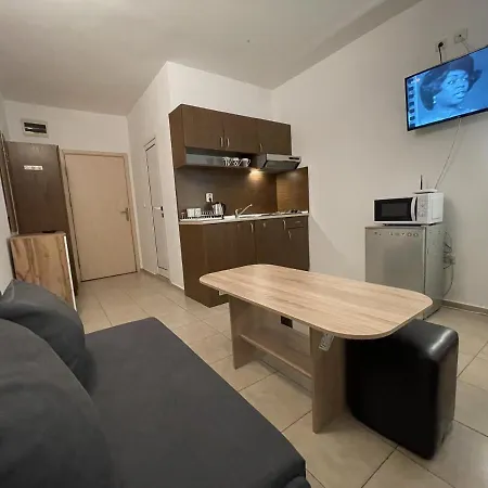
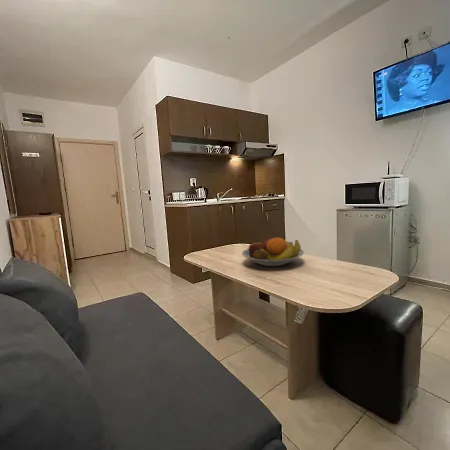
+ fruit bowl (272, 249)
